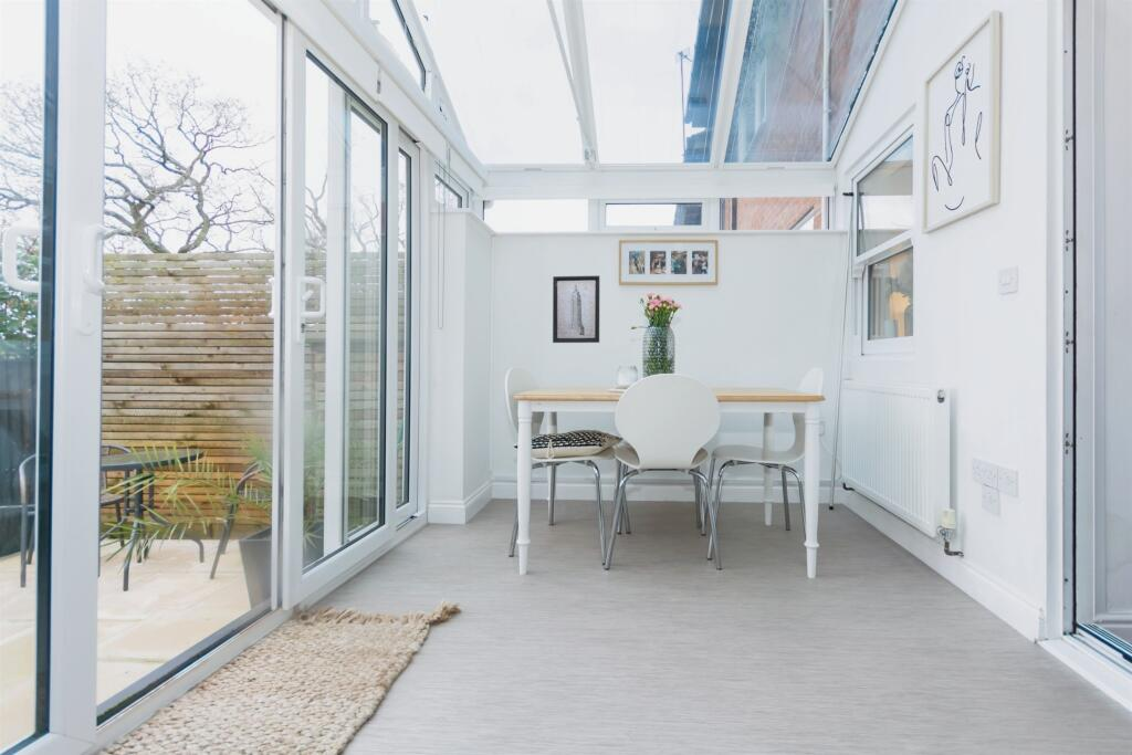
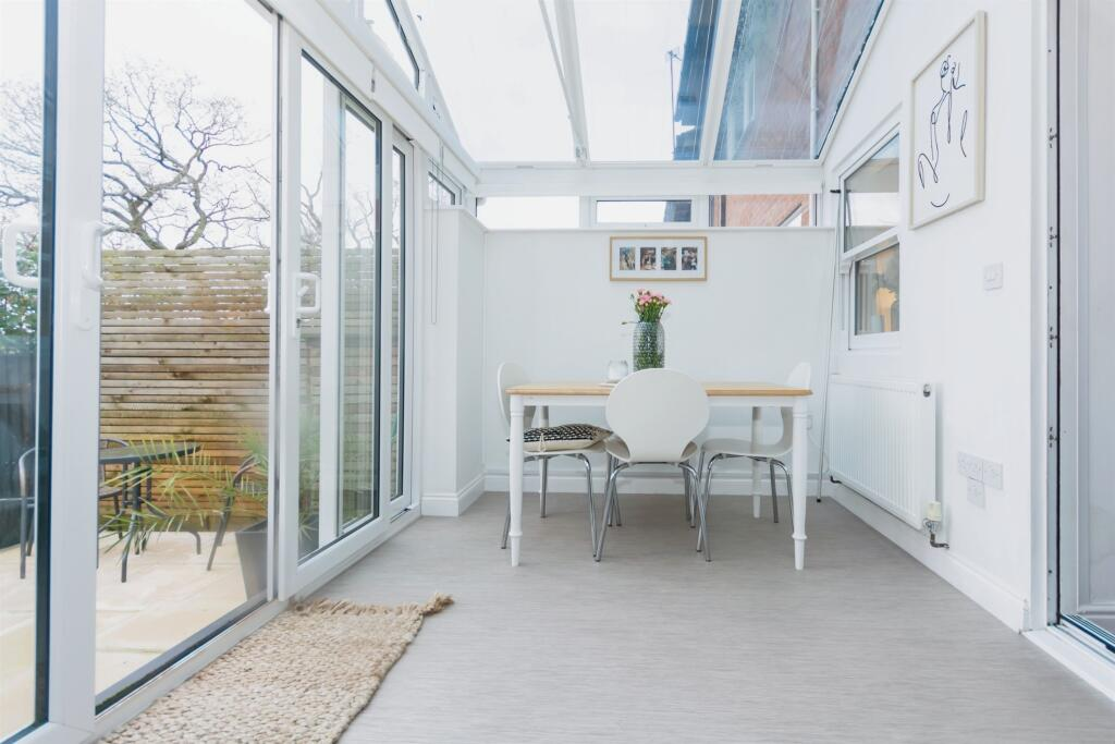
- wall art (576, 308)
